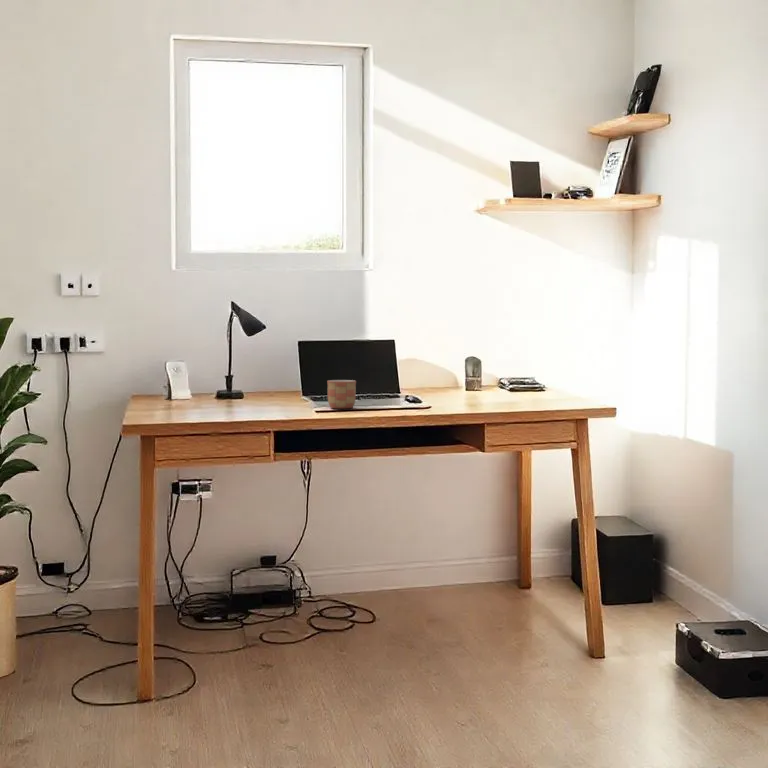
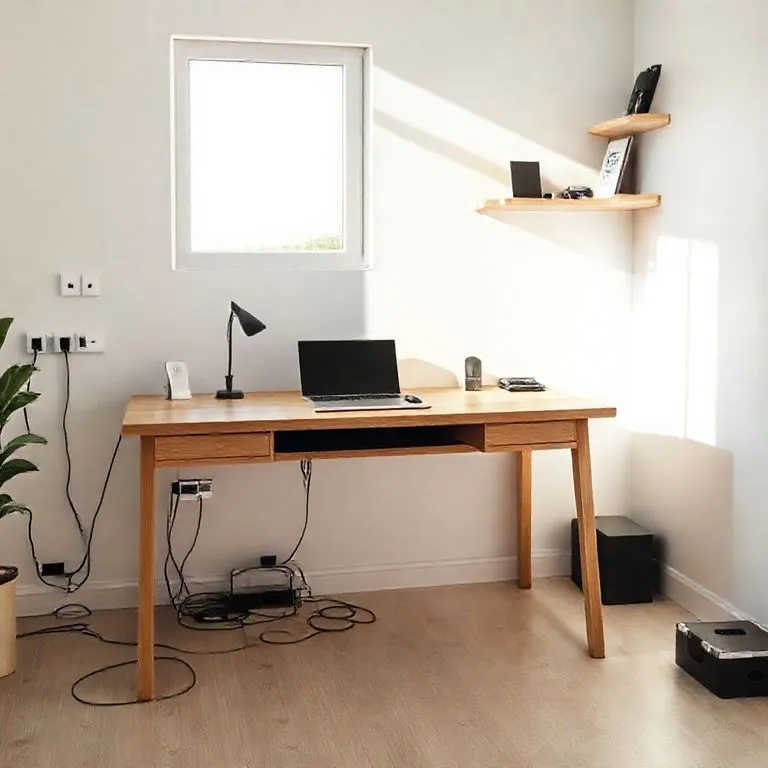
- mug (340, 393)
